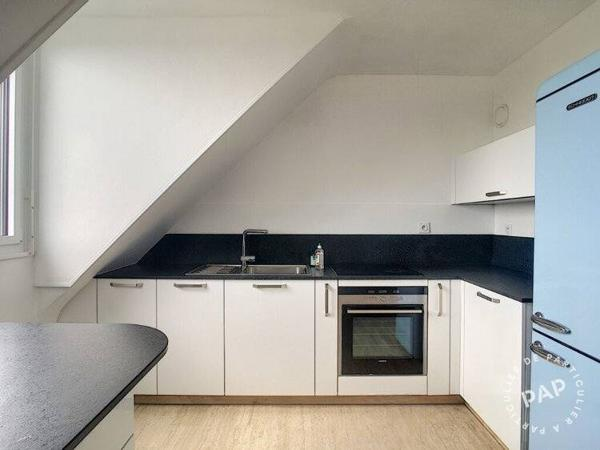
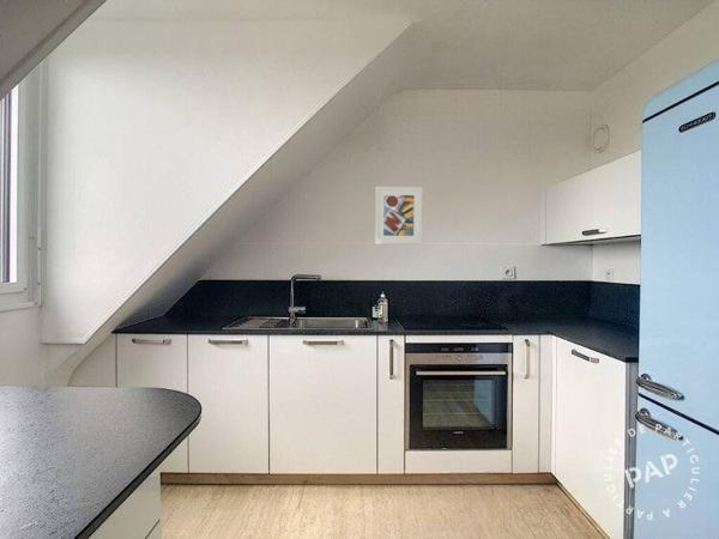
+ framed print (398, 214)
